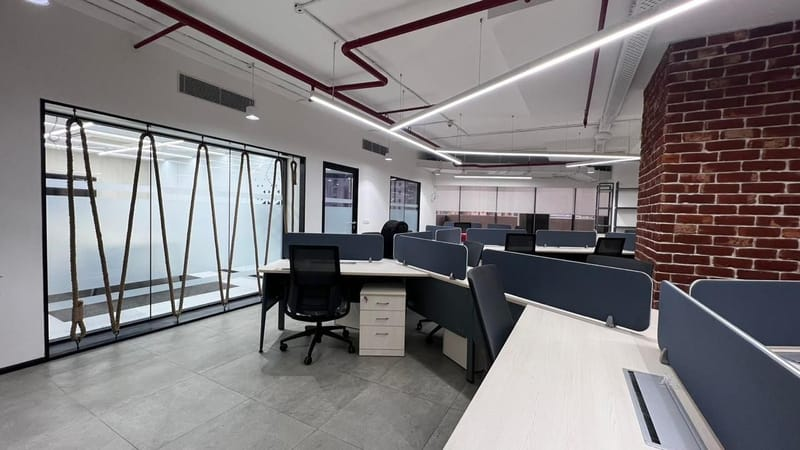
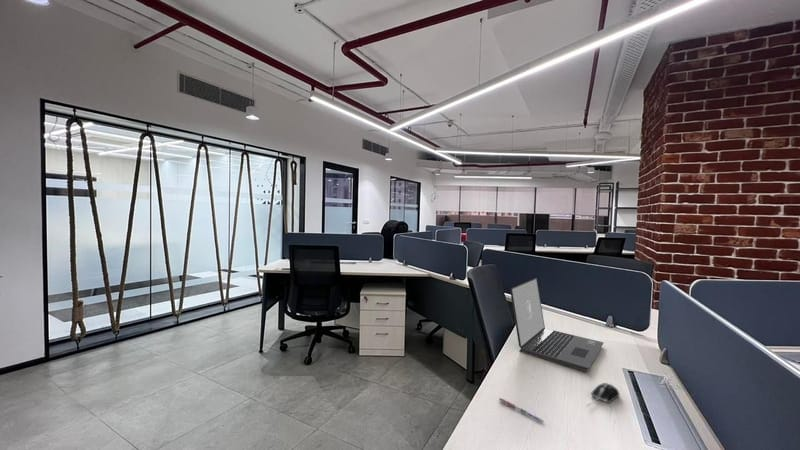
+ computer mouse (600, 392)
+ laptop (553, 330)
+ pen (520, 409)
